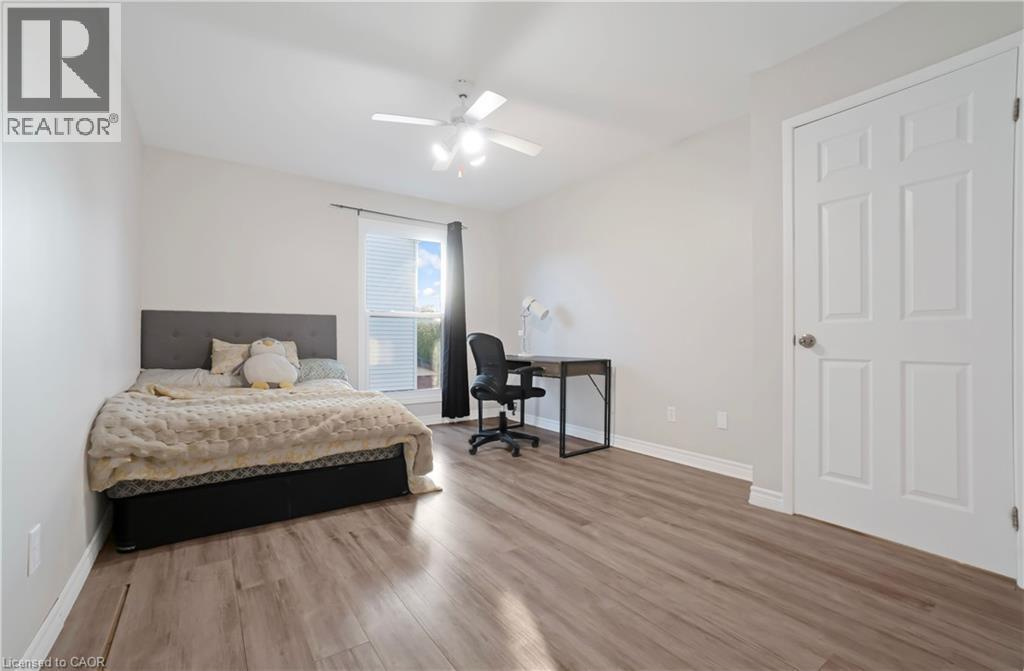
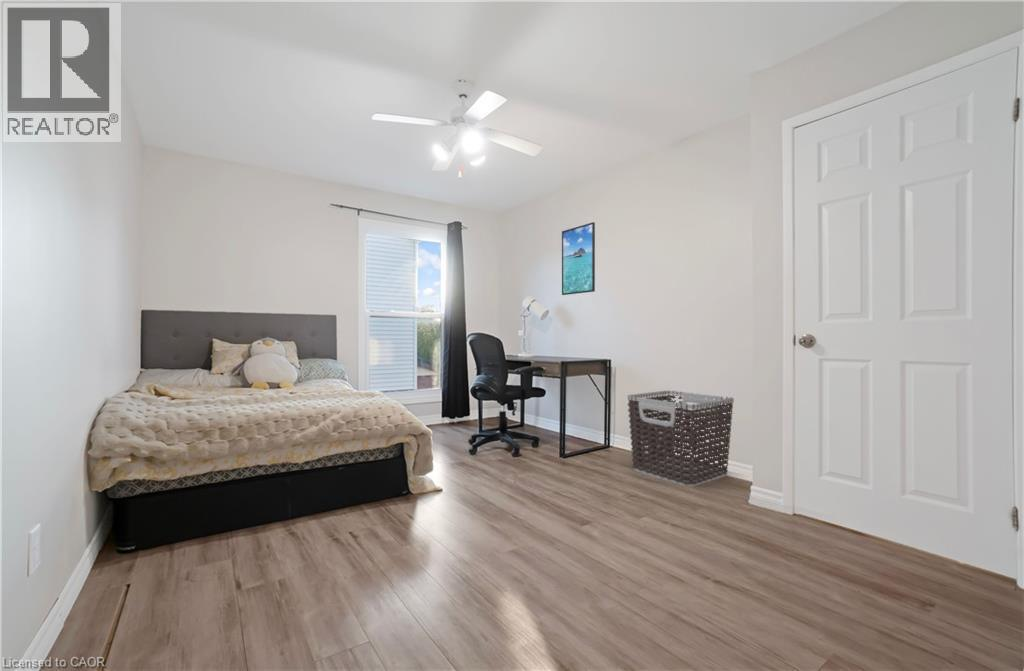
+ clothes hamper (679, 434)
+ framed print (577, 260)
